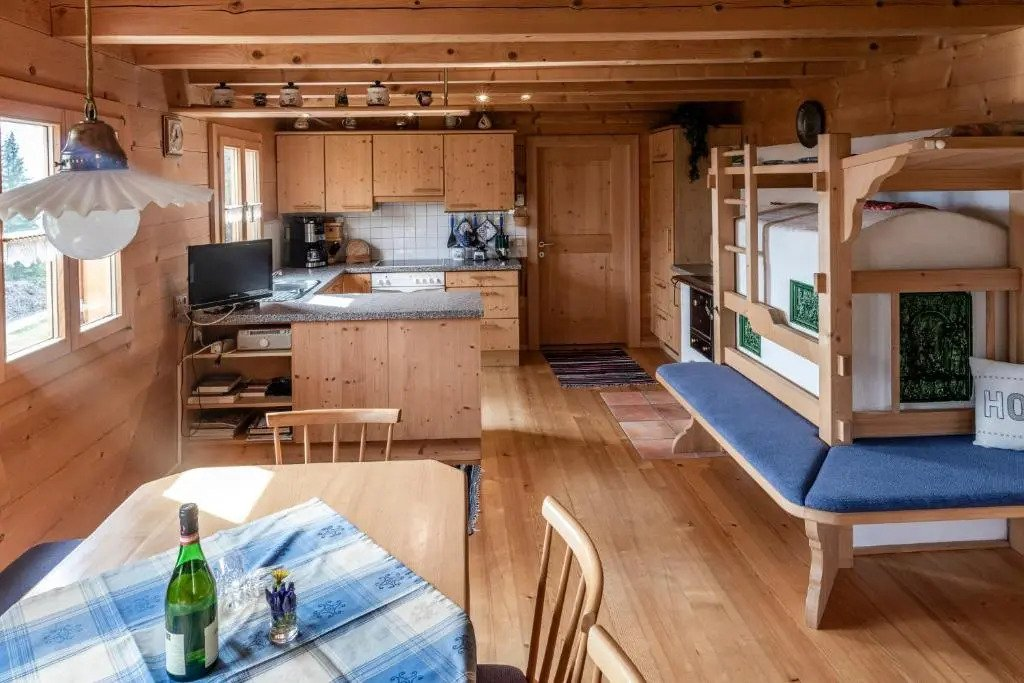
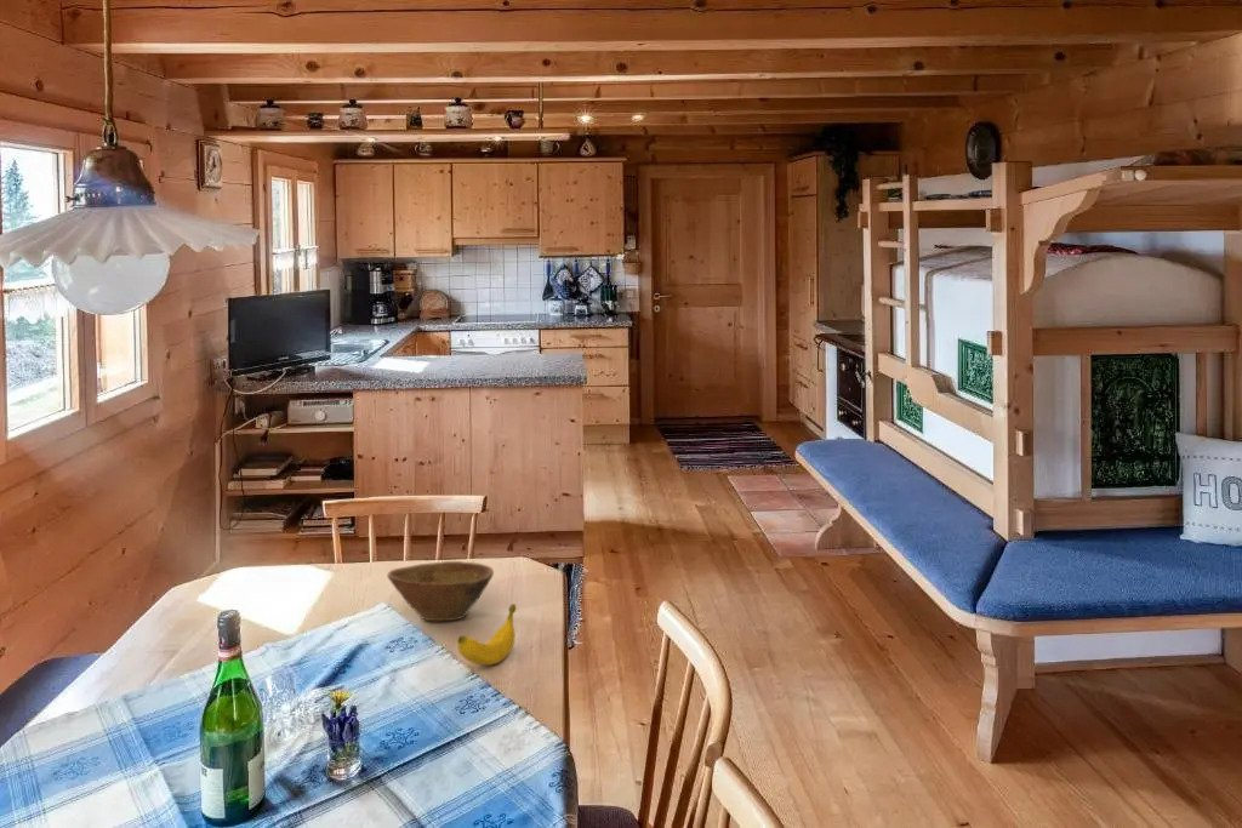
+ bowl (441, 593)
+ banana (490, 639)
